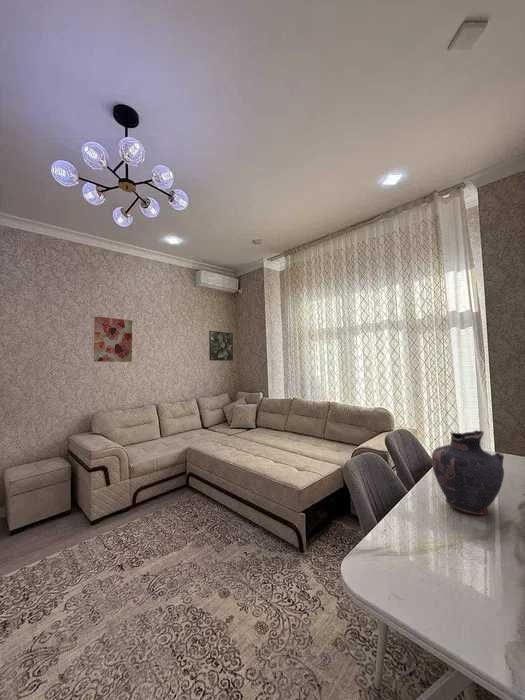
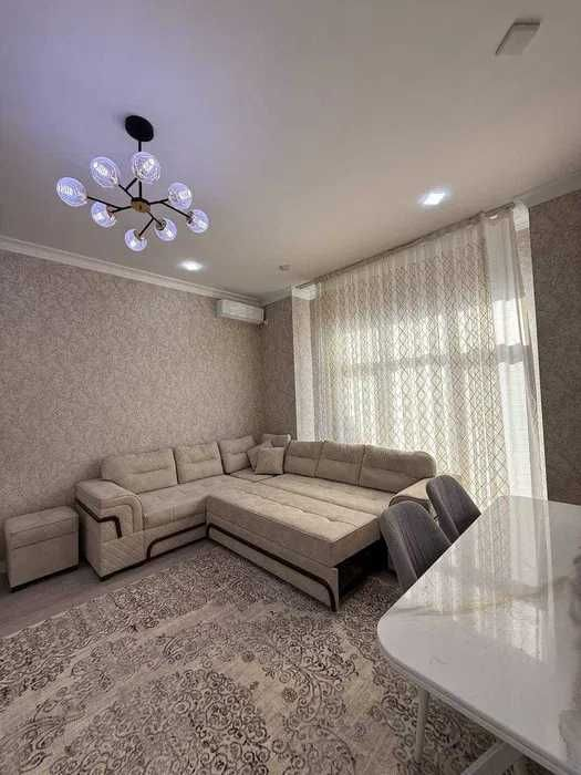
- wall art (113, 340)
- vase (466, 467)
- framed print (221, 346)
